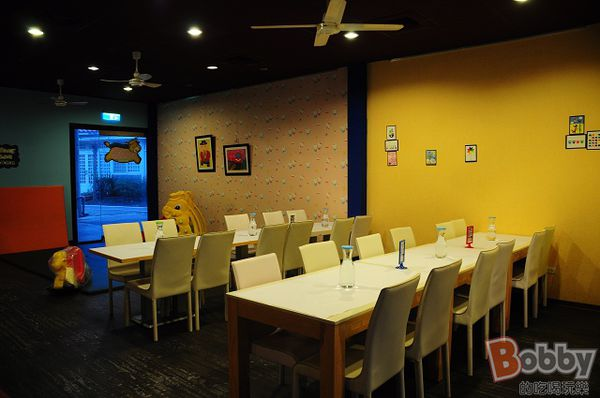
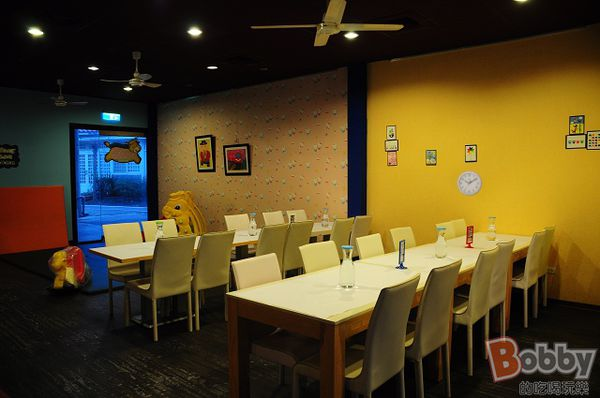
+ wall clock (469, 183)
